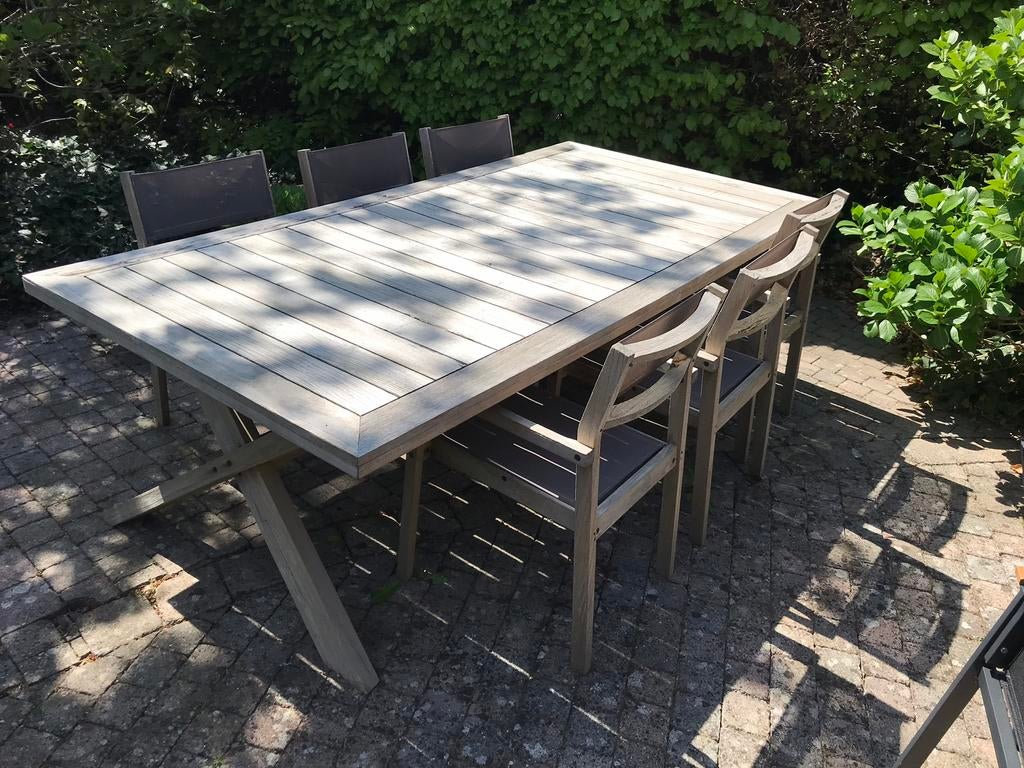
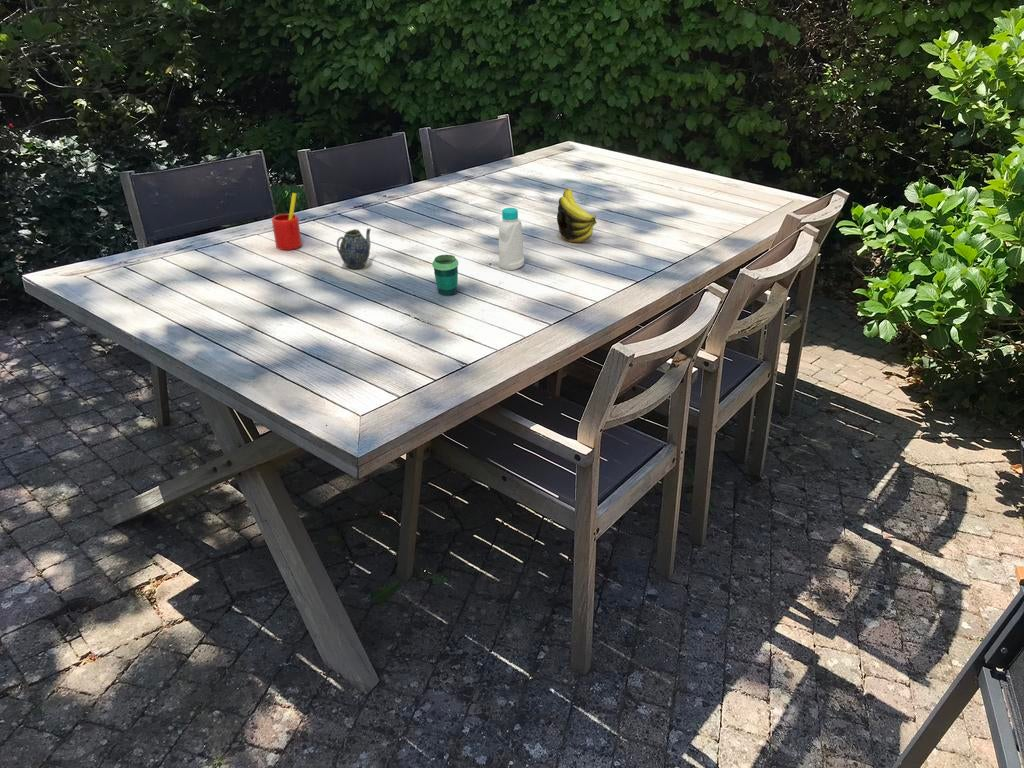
+ teapot (355, 247)
+ cup (446, 276)
+ straw (287, 220)
+ bottle (510, 238)
+ banana (576, 216)
